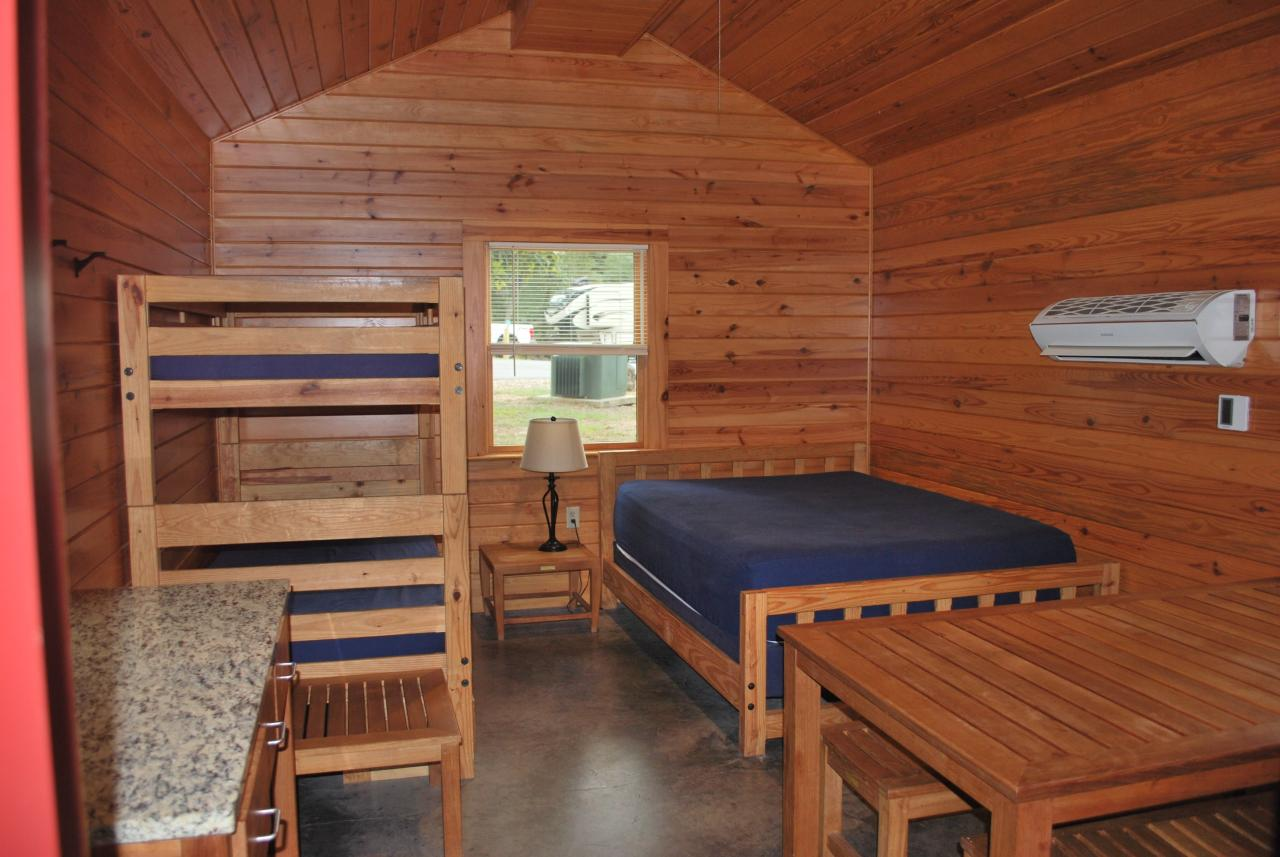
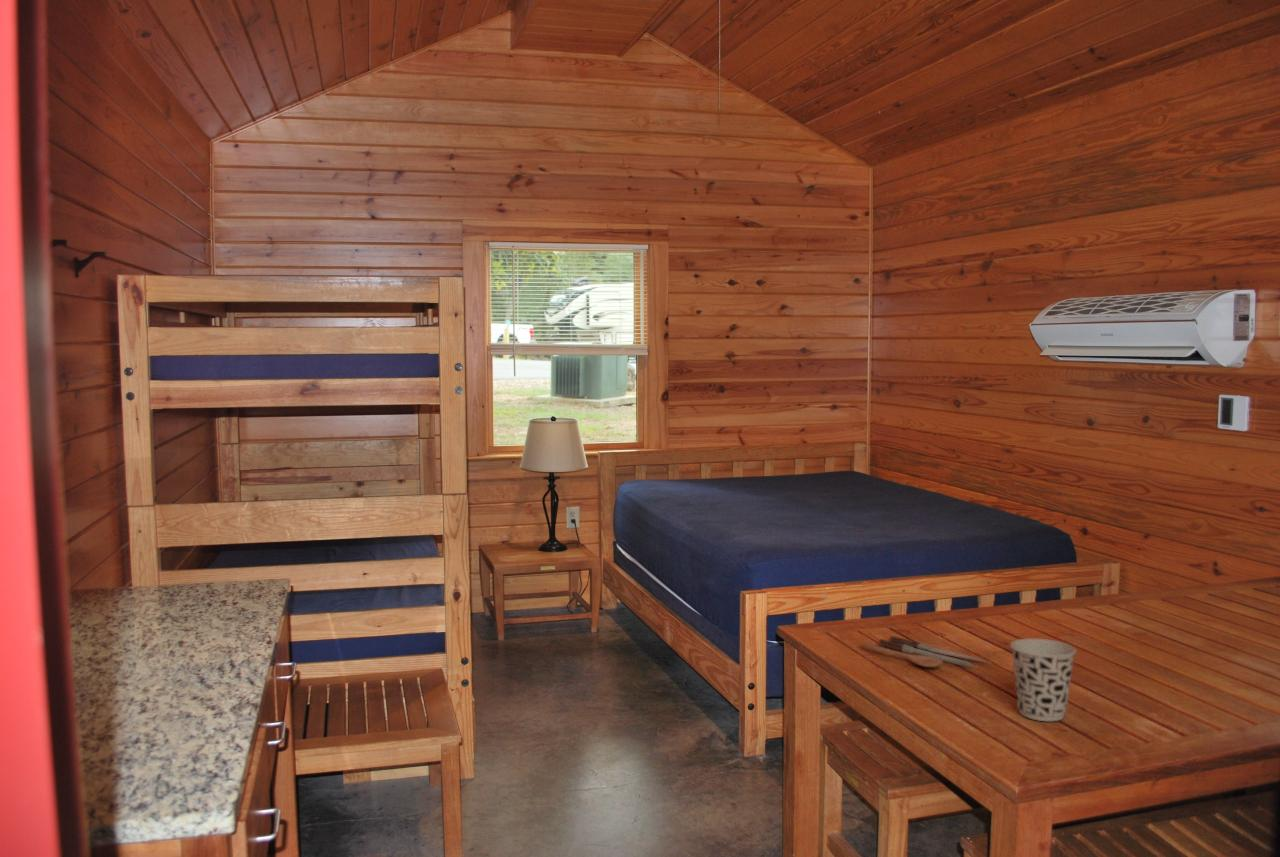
+ cup (1042, 680)
+ spoon (923, 654)
